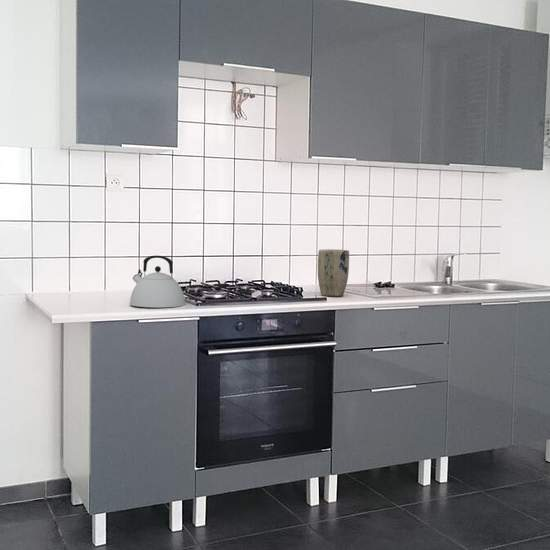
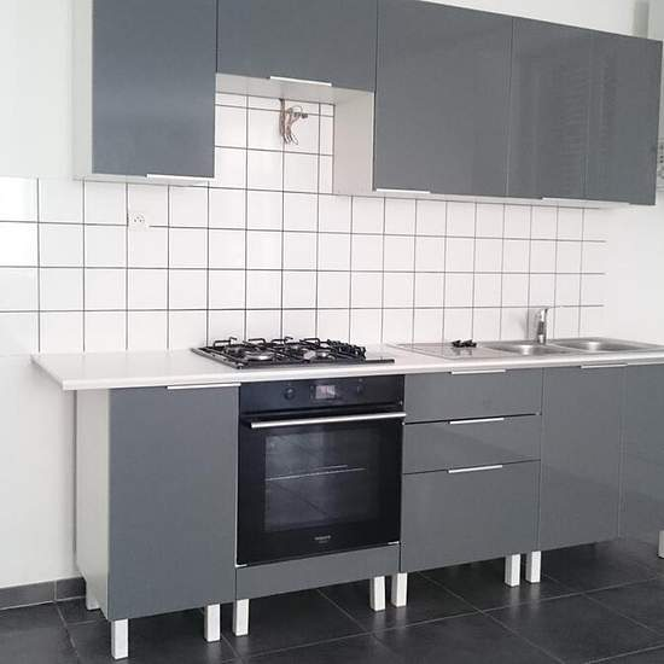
- plant pot (333, 272)
- kettle (156, 279)
